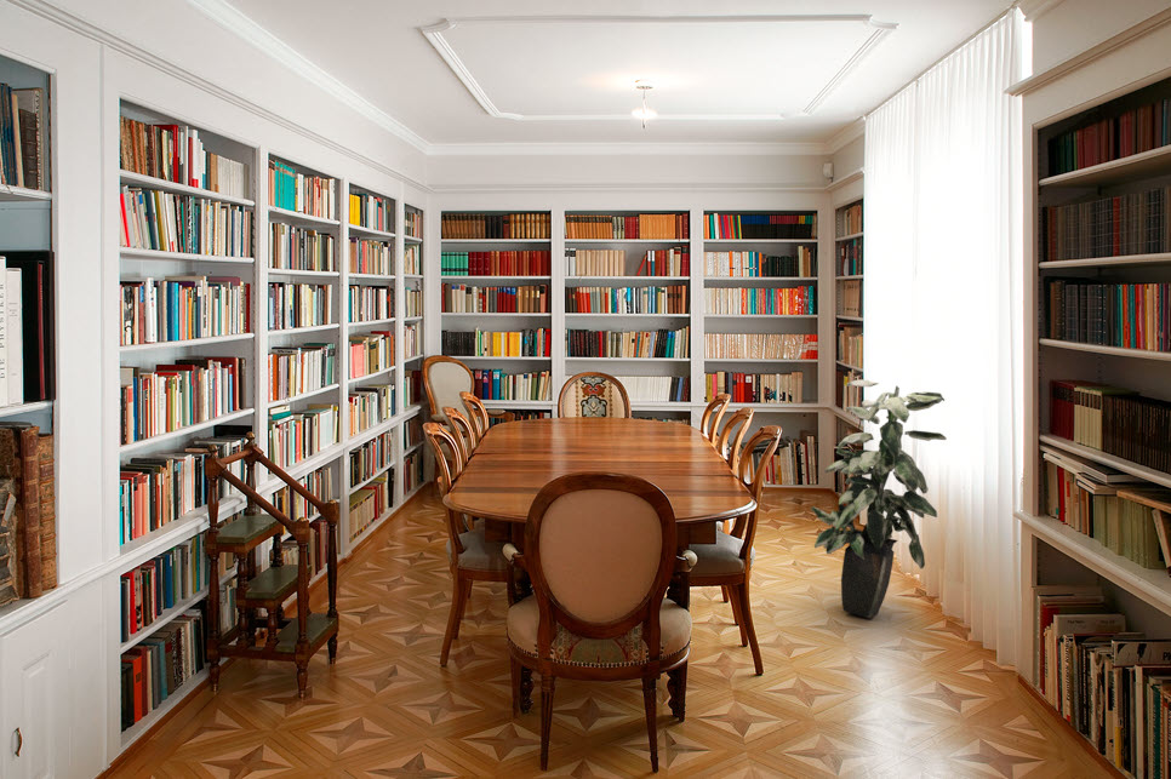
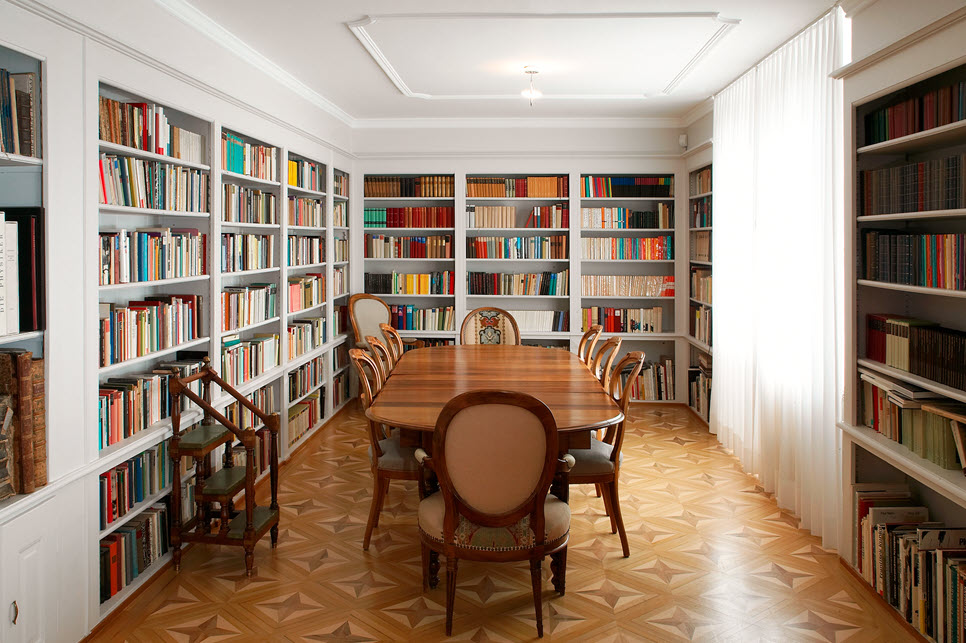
- indoor plant (875, 497)
